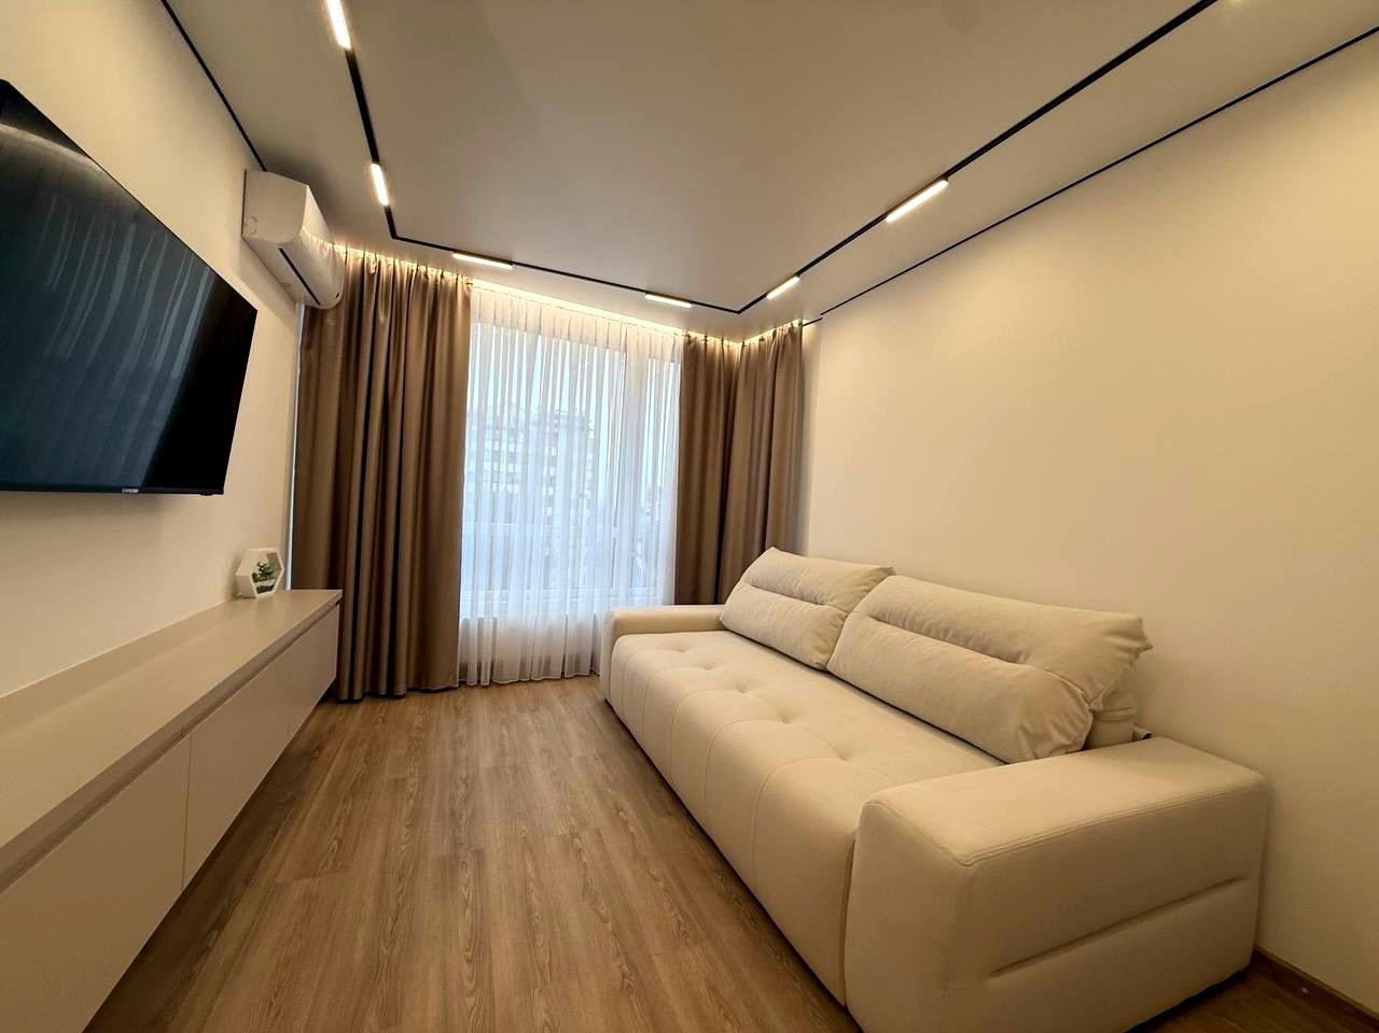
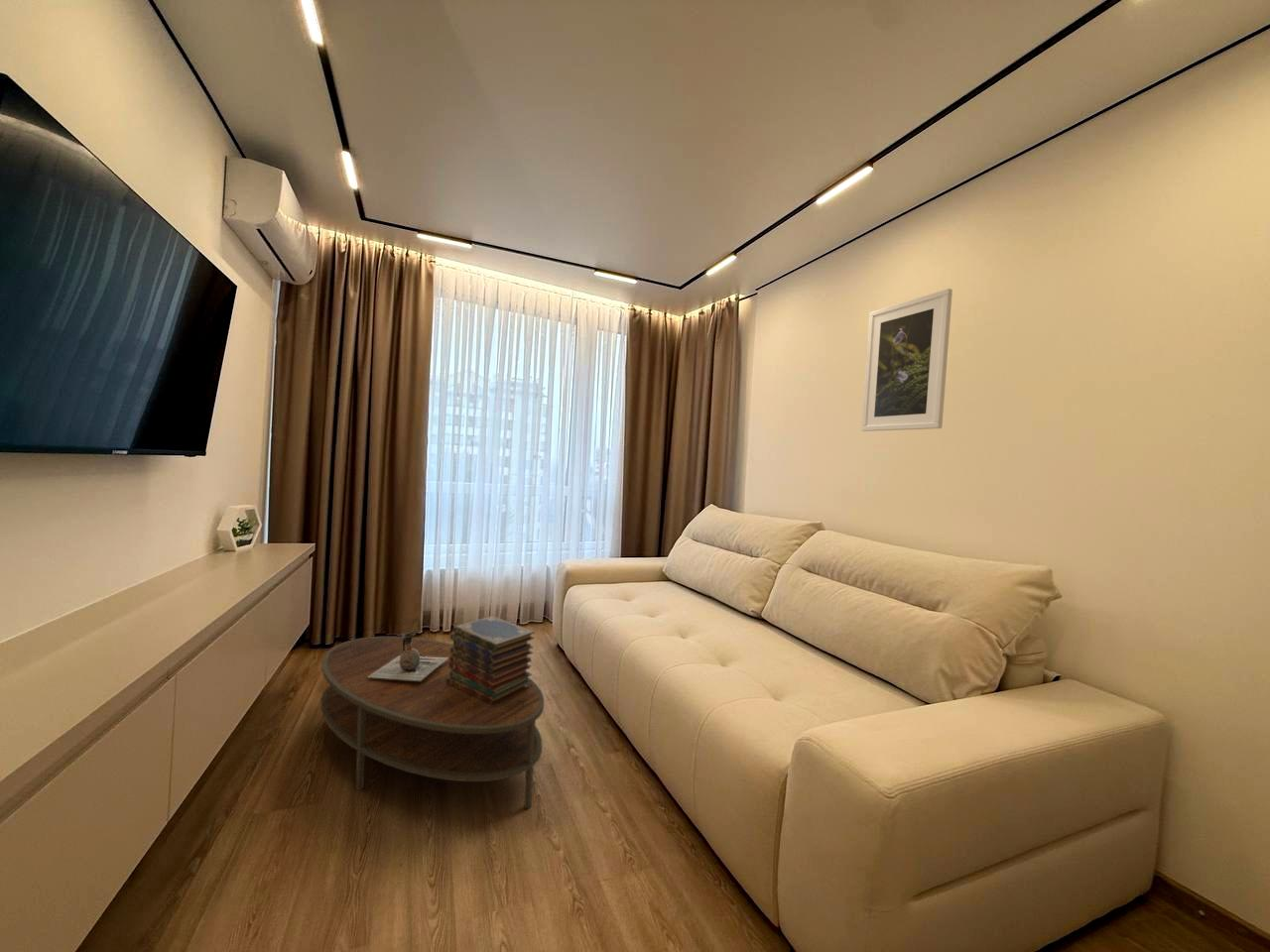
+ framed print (903, 366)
+ book stack (491, 656)
+ decorative vase (410, 652)
+ coffee table (425, 712)
